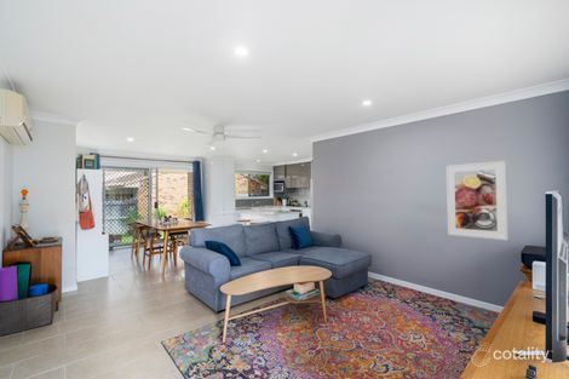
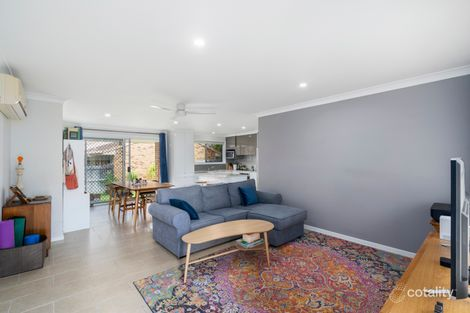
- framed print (475, 200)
